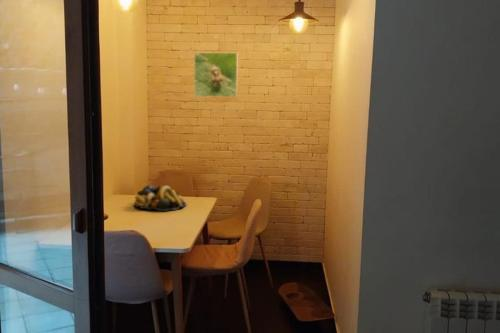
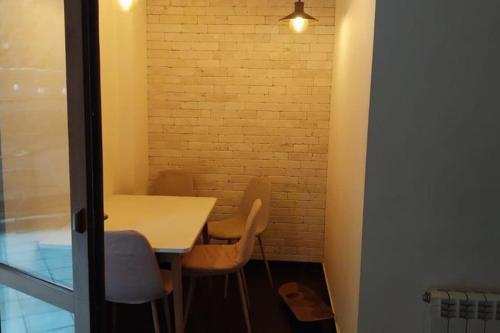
- fruit bowl (160, 195)
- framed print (215, 75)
